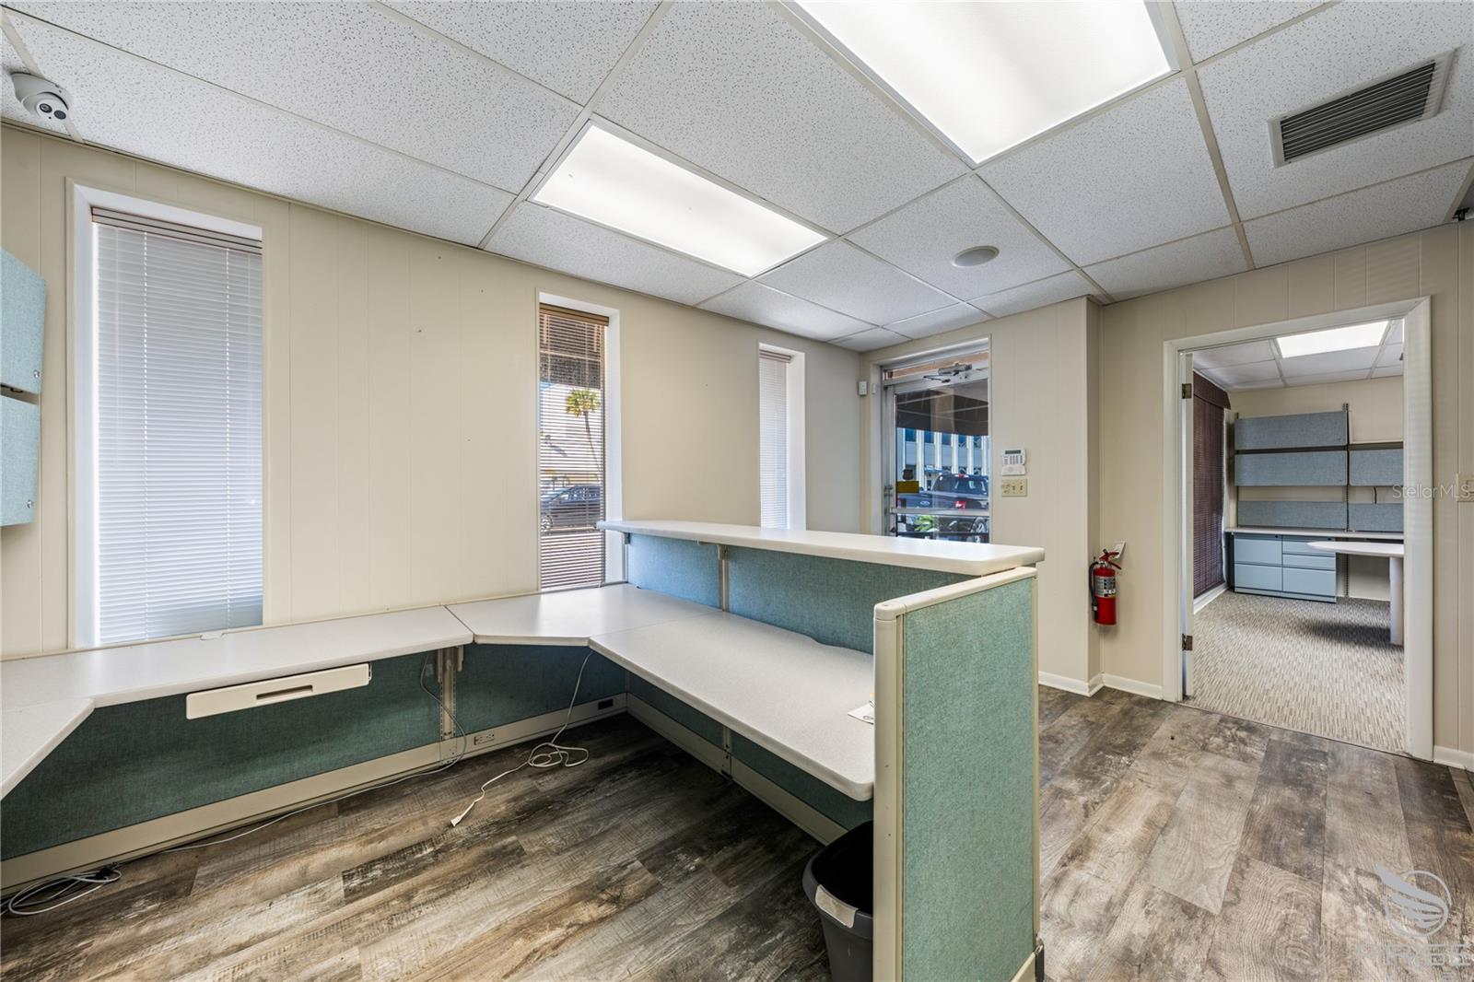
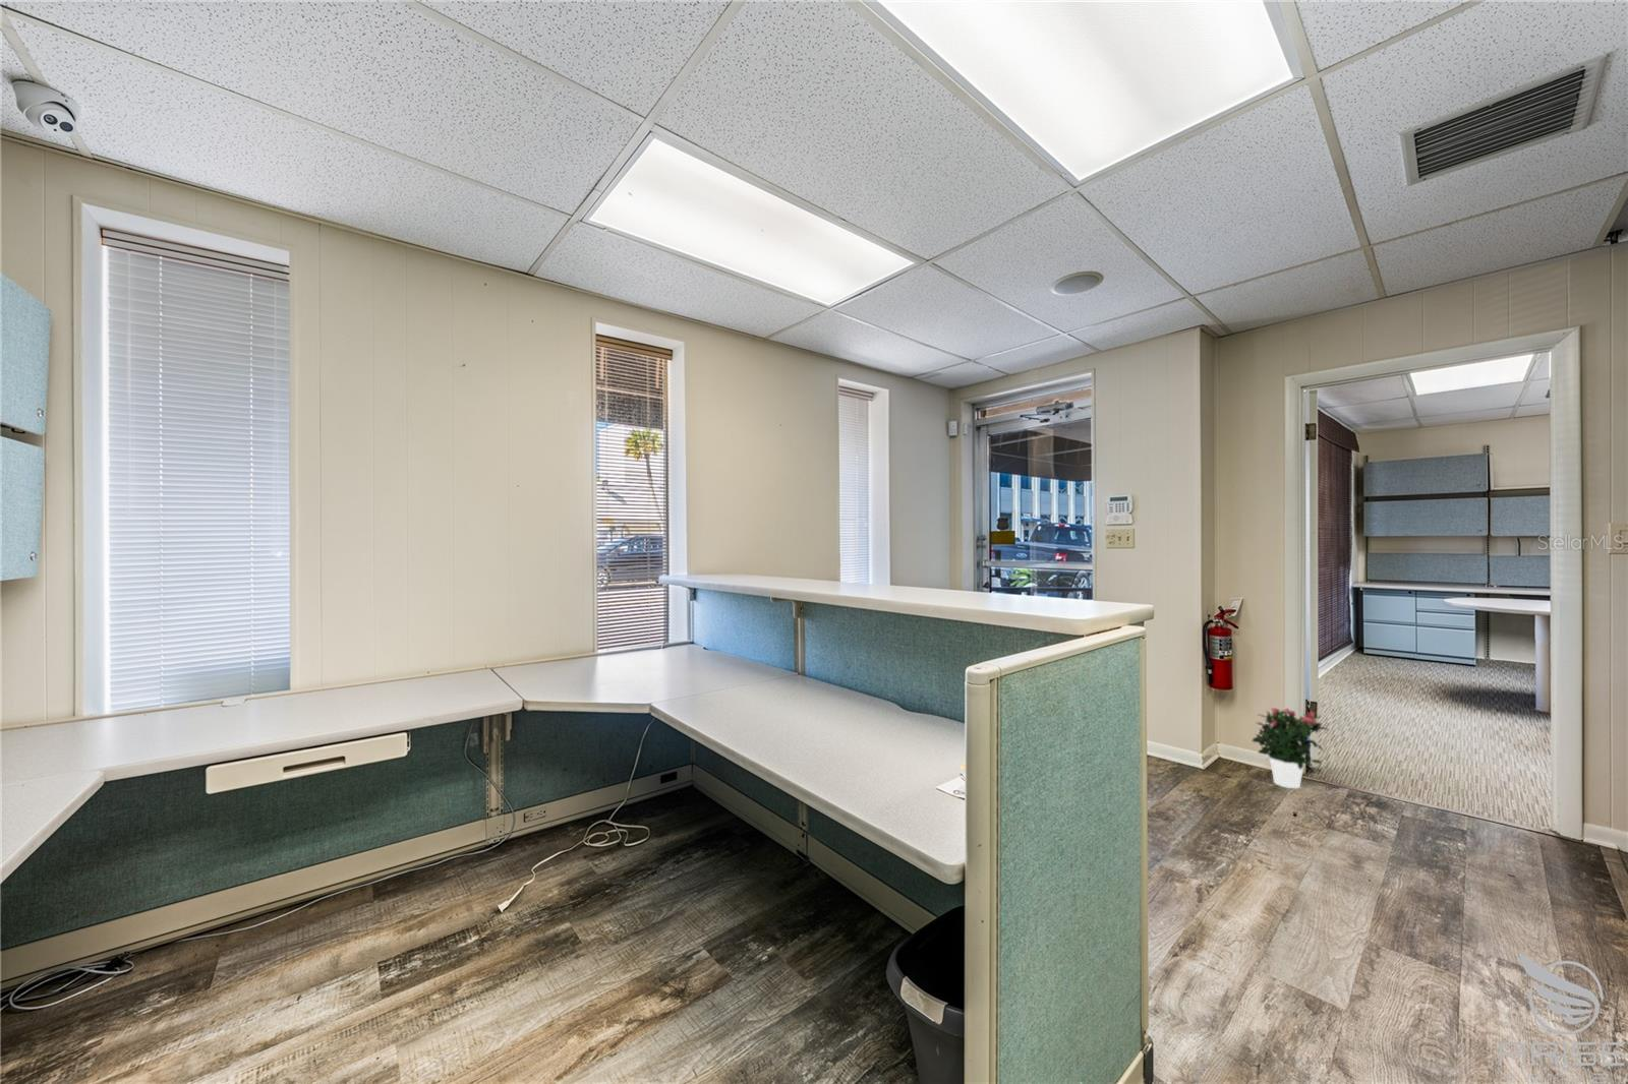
+ potted flower (1289, 746)
